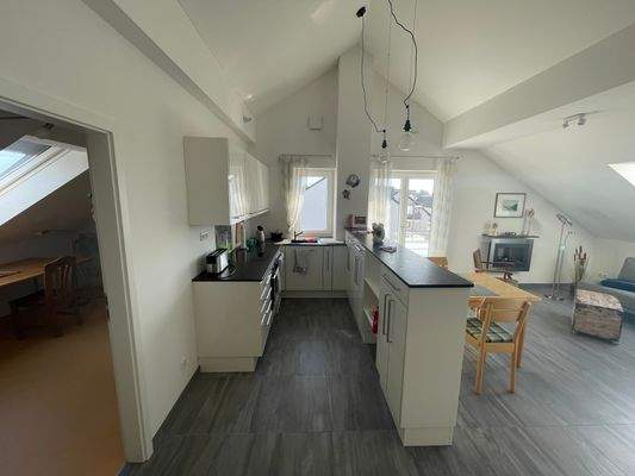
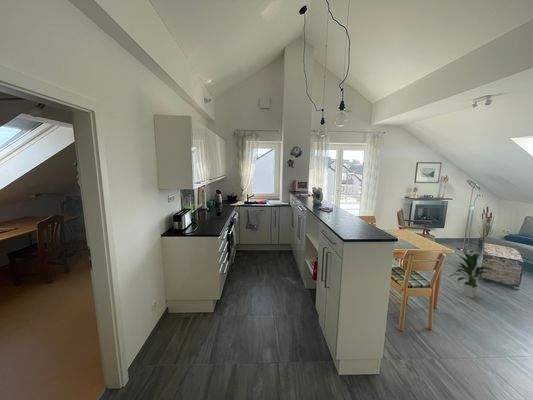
+ indoor plant (470, 273)
